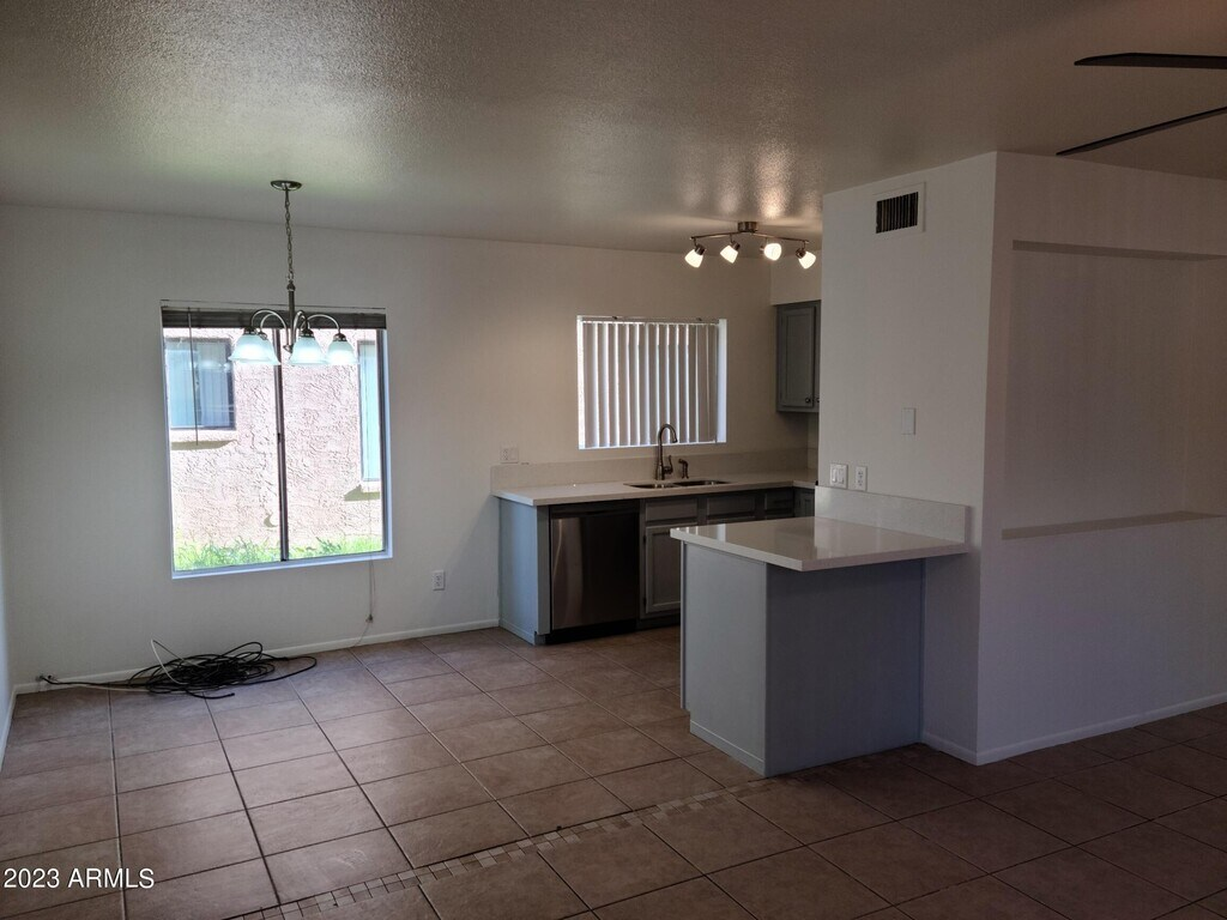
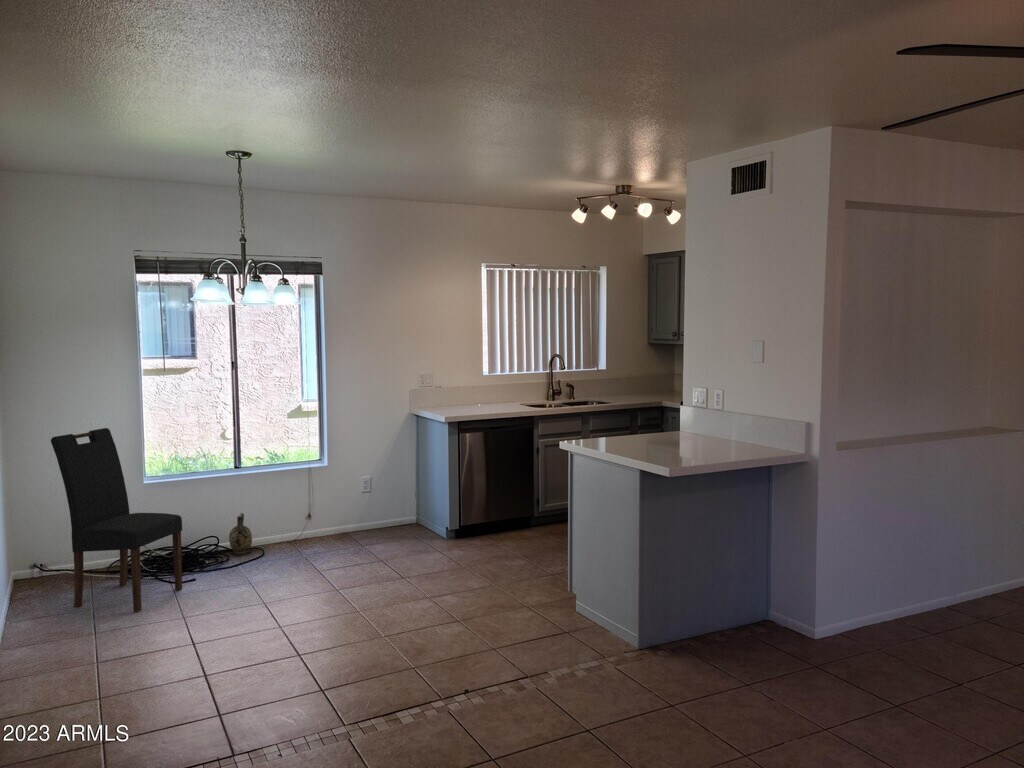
+ dining chair (120, 515)
+ ceramic jug (240, 533)
